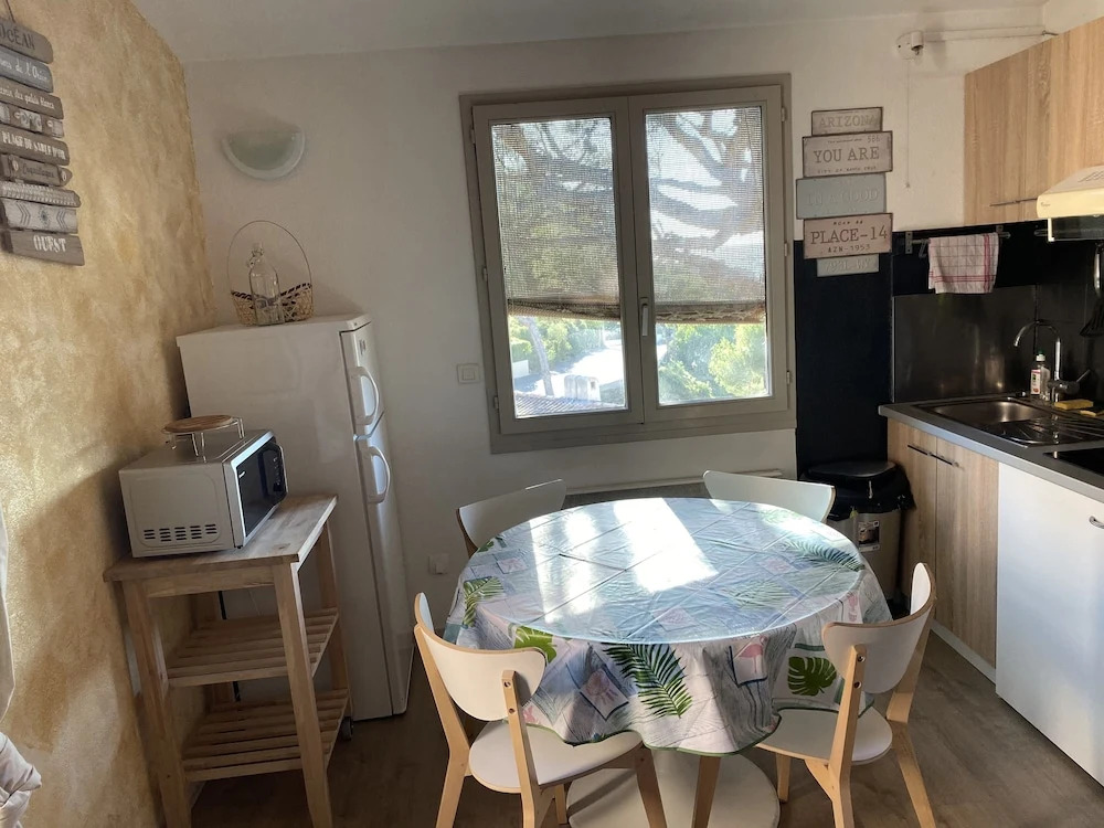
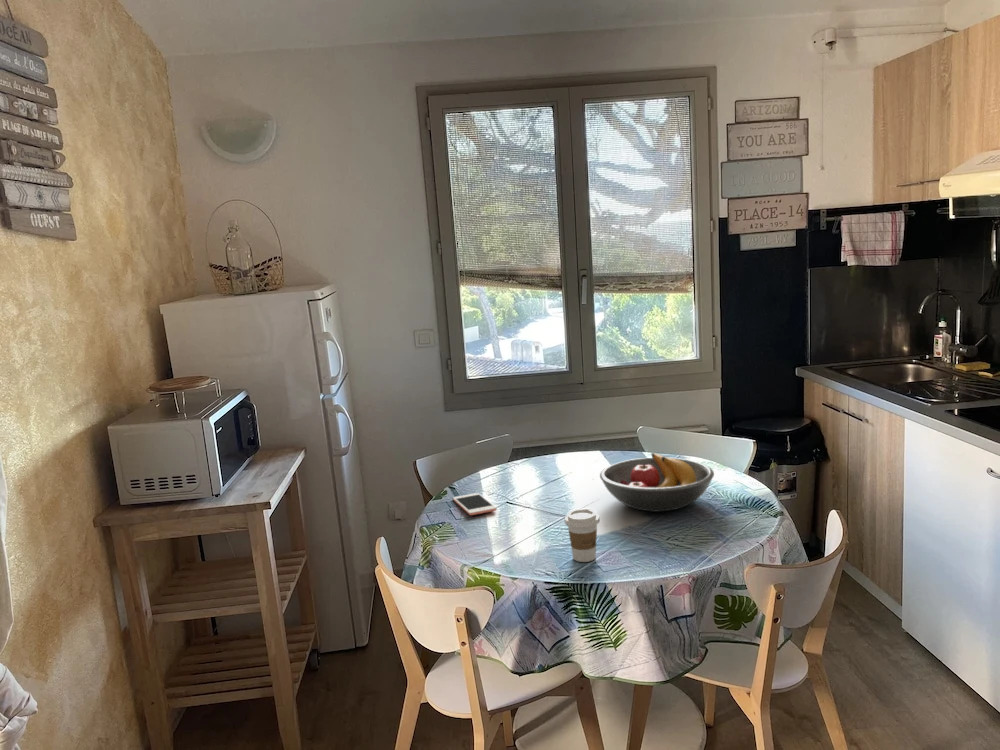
+ fruit bowl (656, 483)
+ cell phone (474, 503)
+ coffee cup (583, 535)
